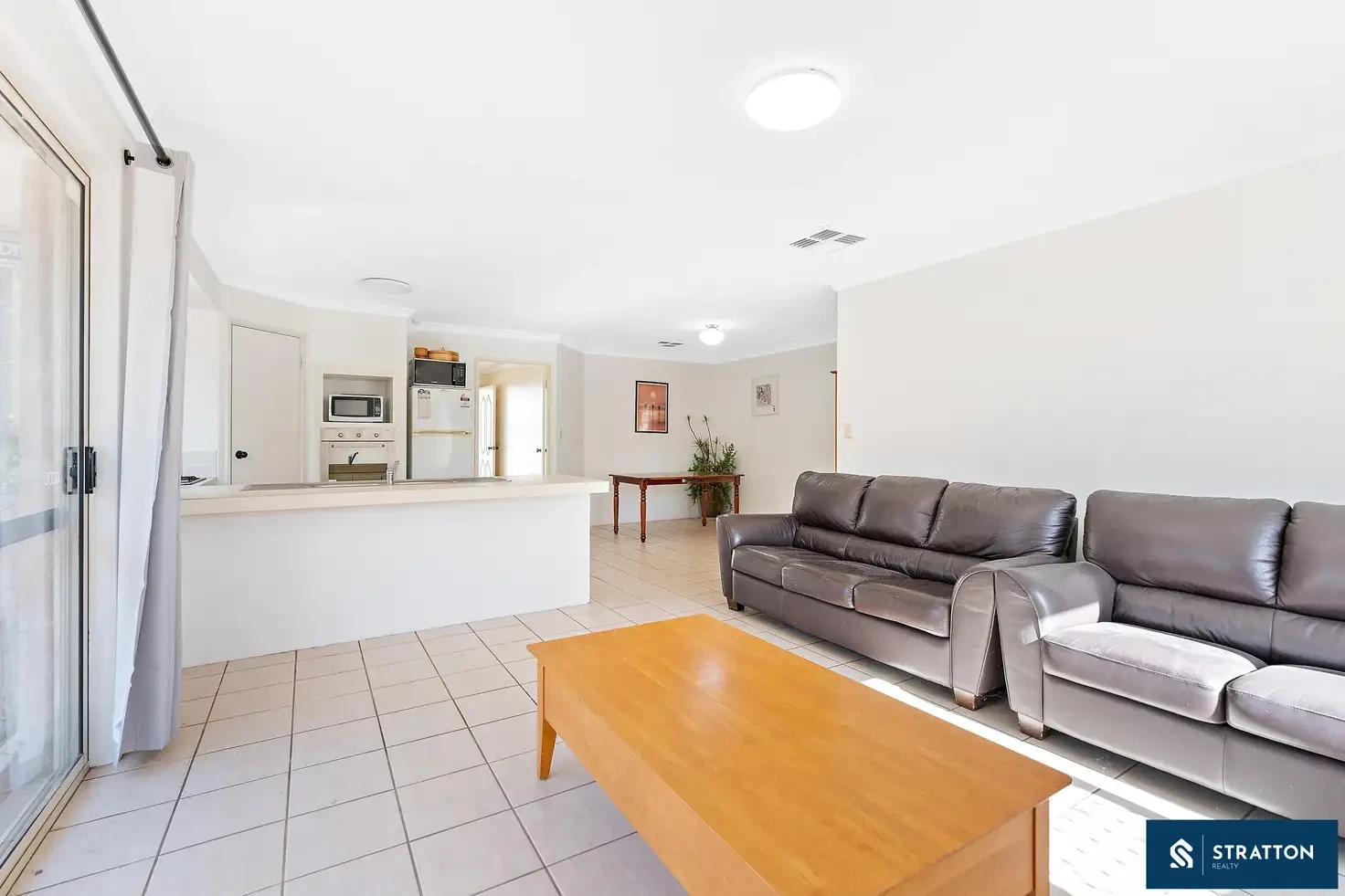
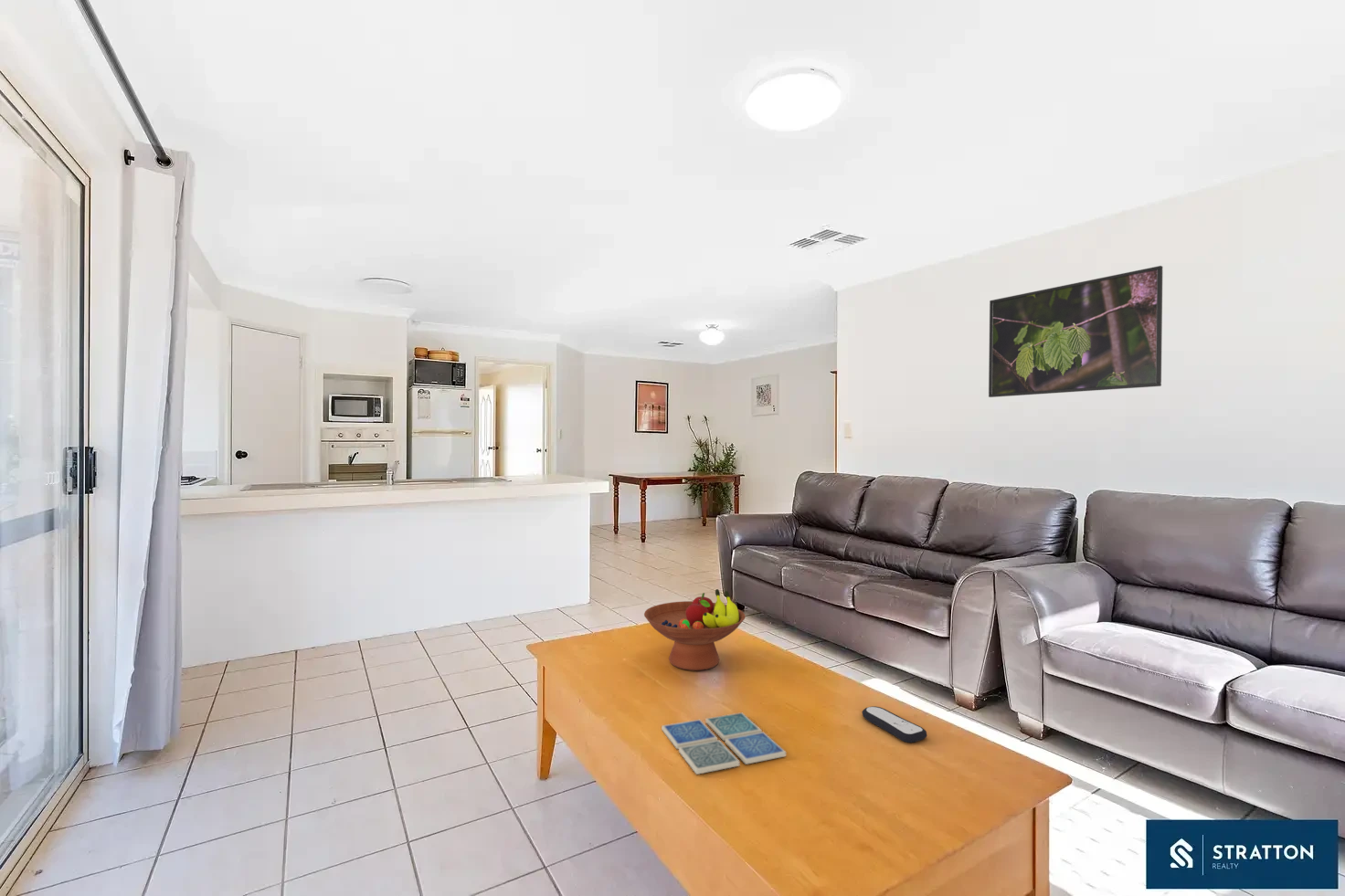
+ fruit bowl (694, 628)
+ drink coaster (720, 741)
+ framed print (1065, 338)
+ remote control (892, 722)
